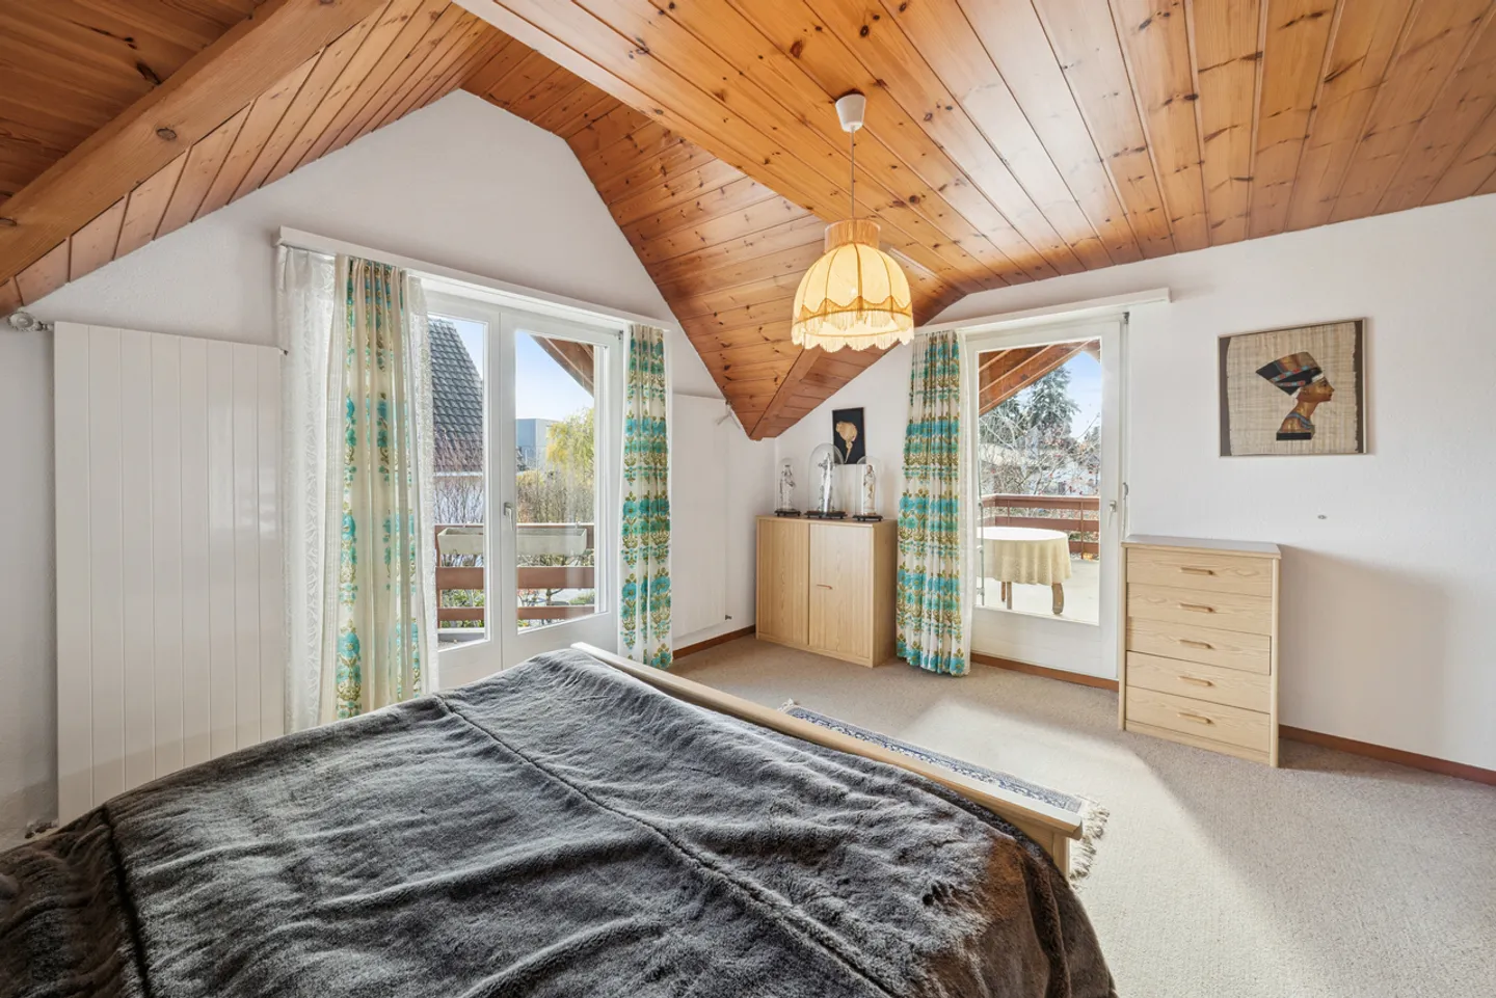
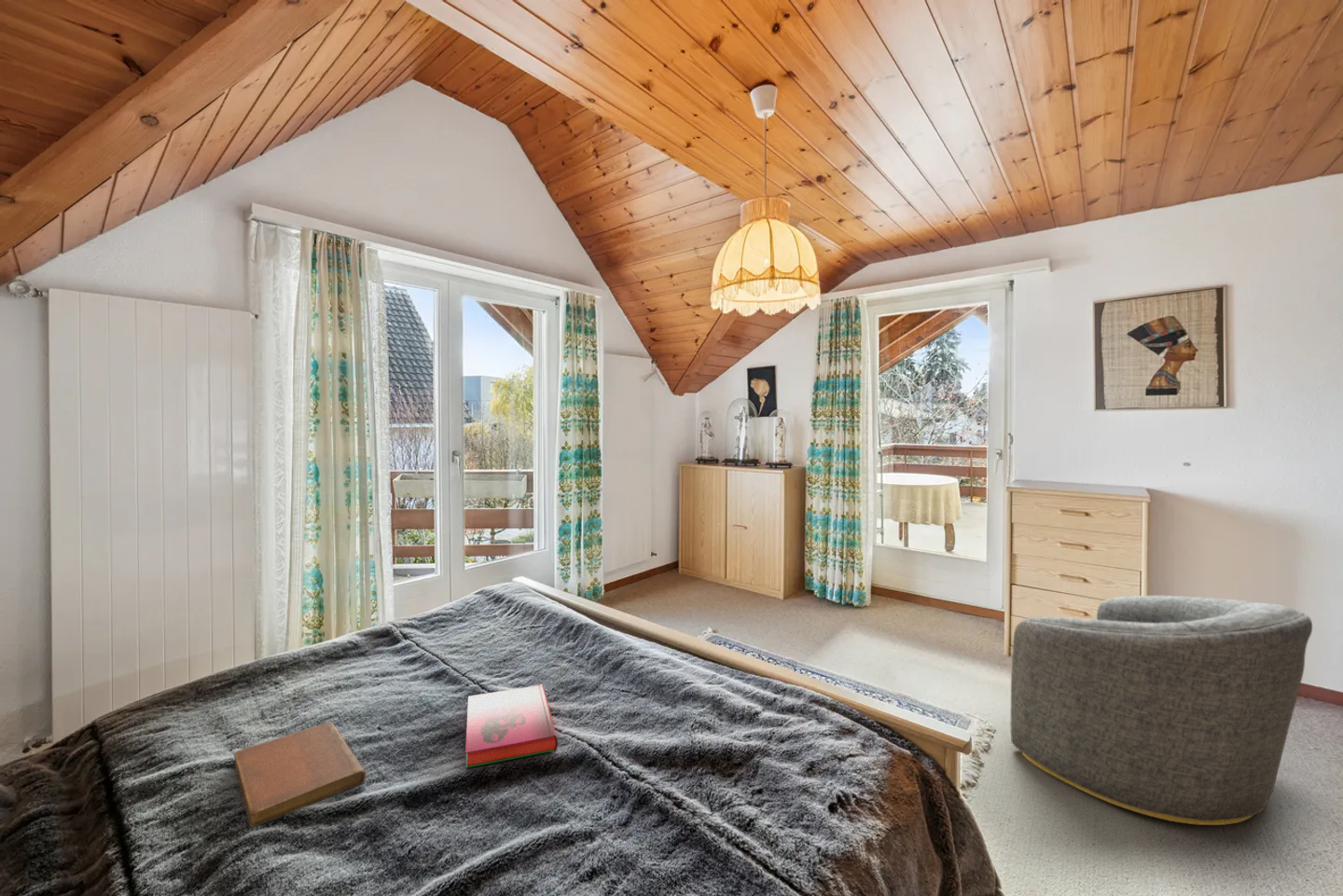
+ hardback book (509, 721)
+ notebook (298, 766)
+ armchair (1156, 680)
